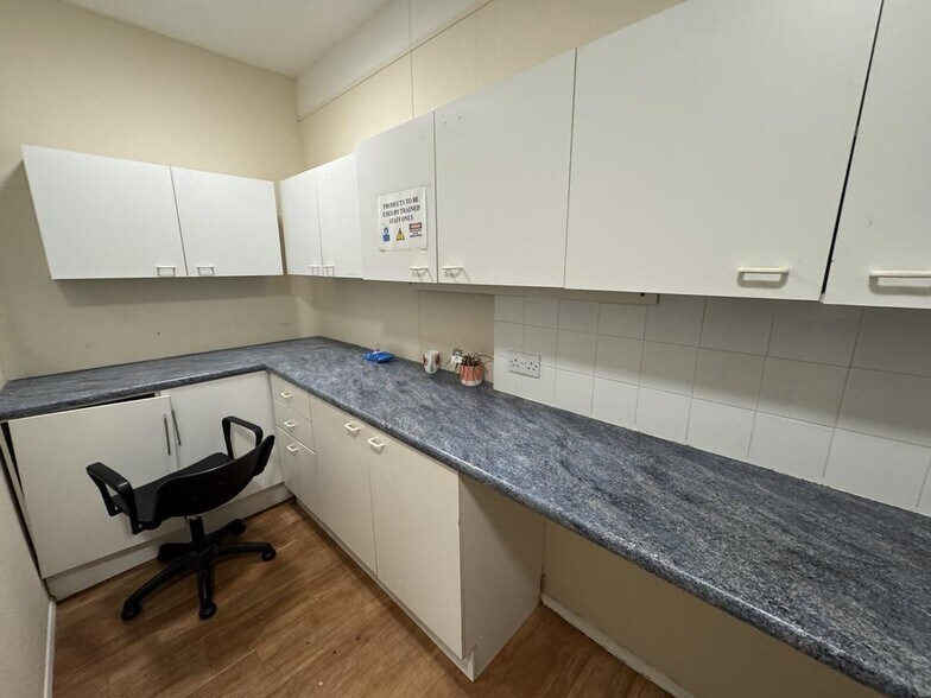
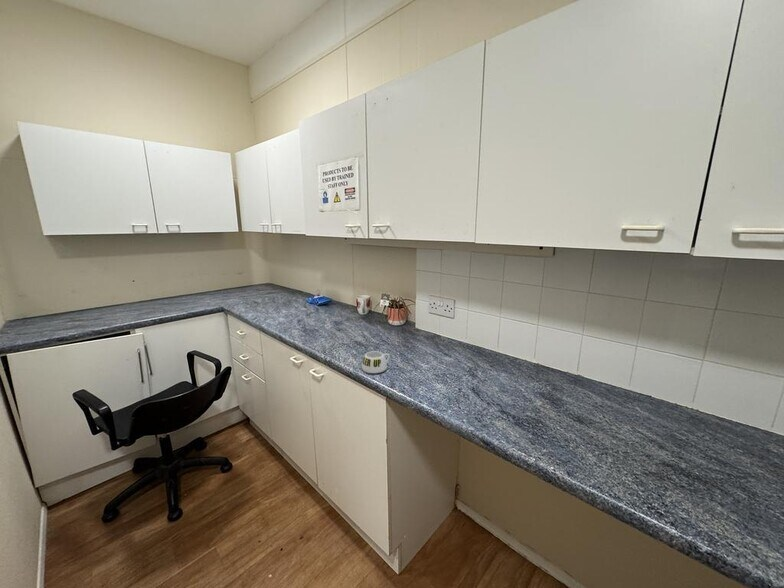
+ mug (376, 360)
